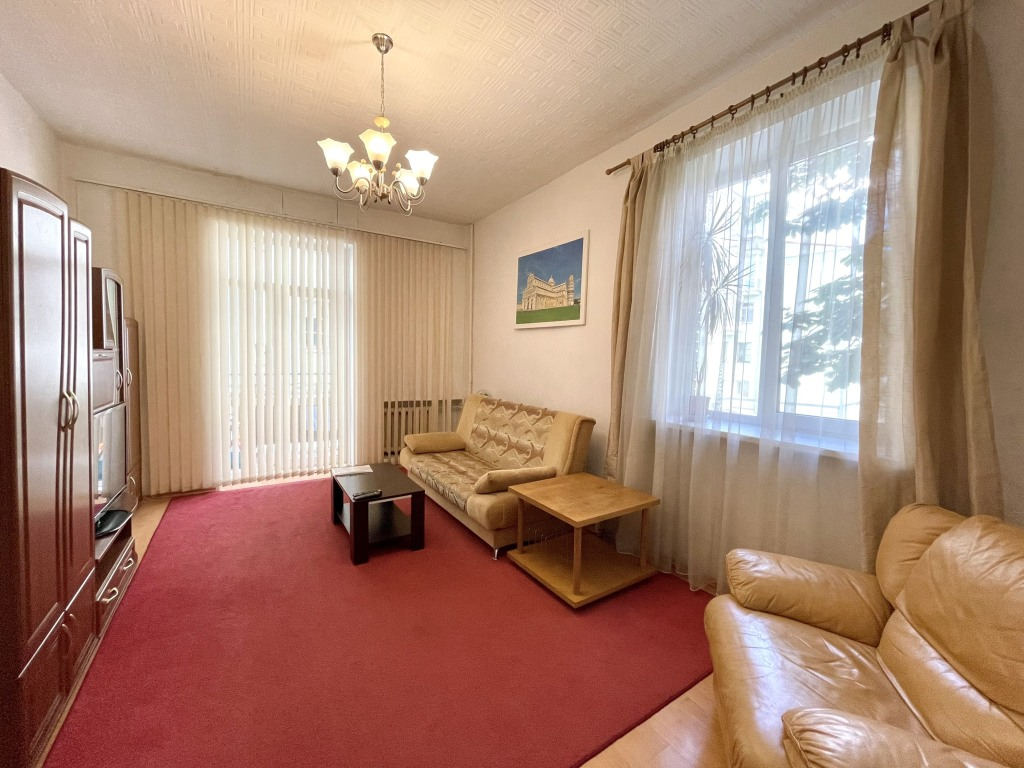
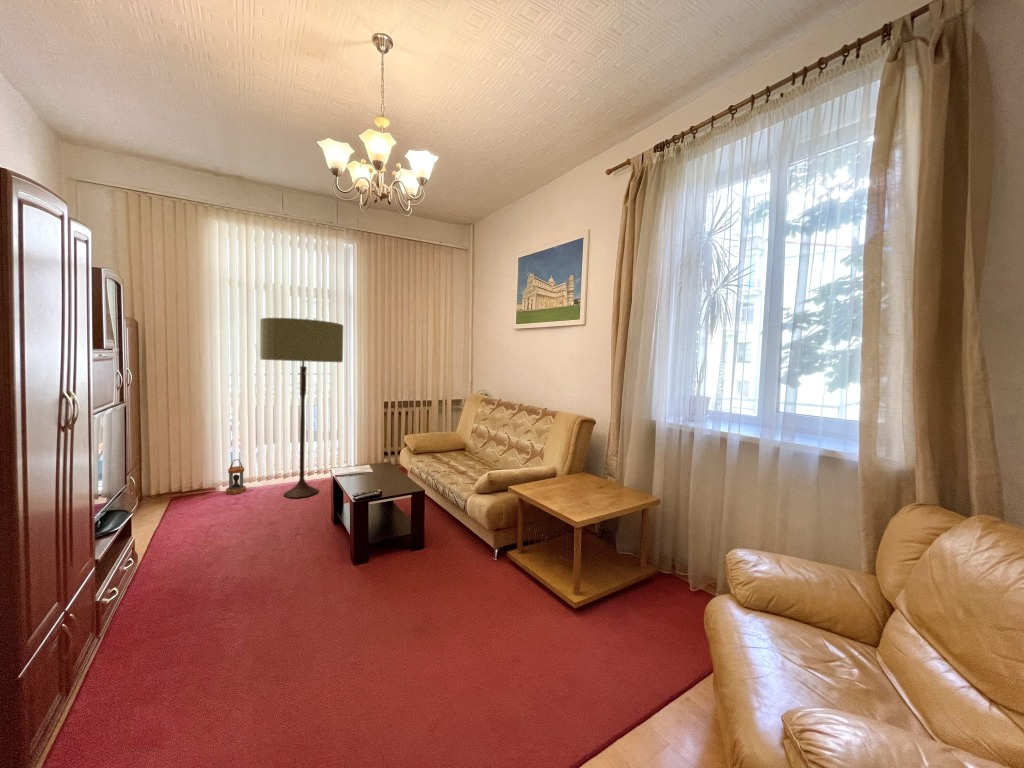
+ floor lamp (302, 407)
+ lantern (236, 475)
